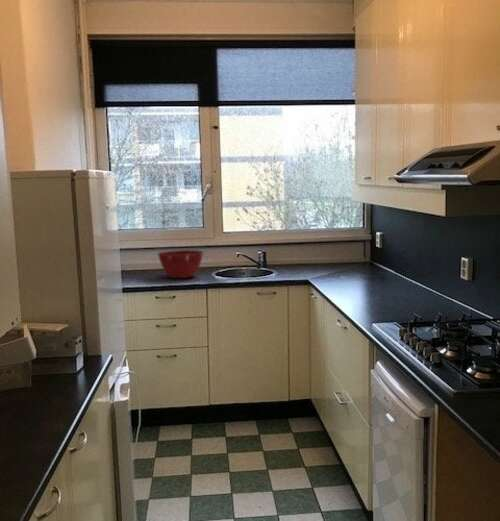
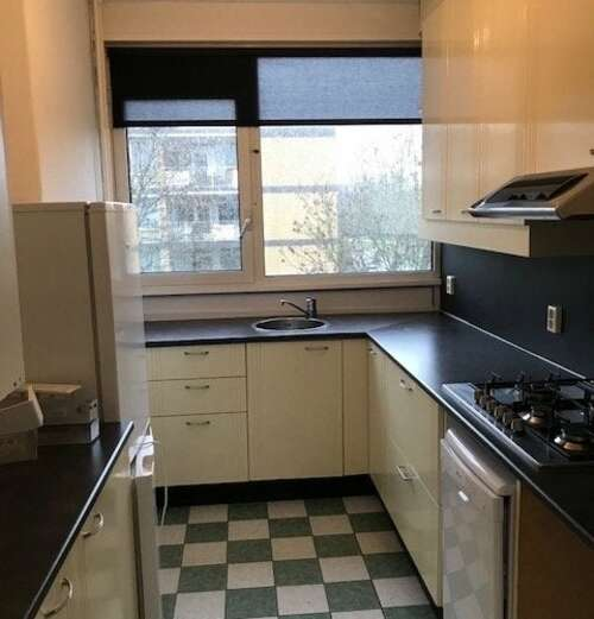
- mixing bowl (181, 264)
